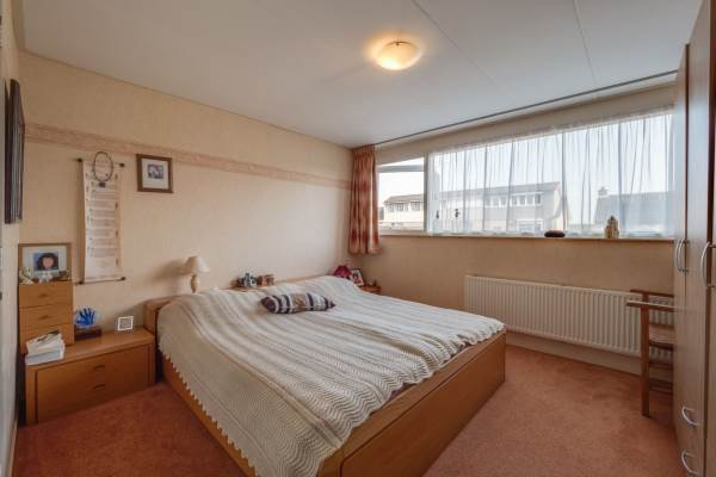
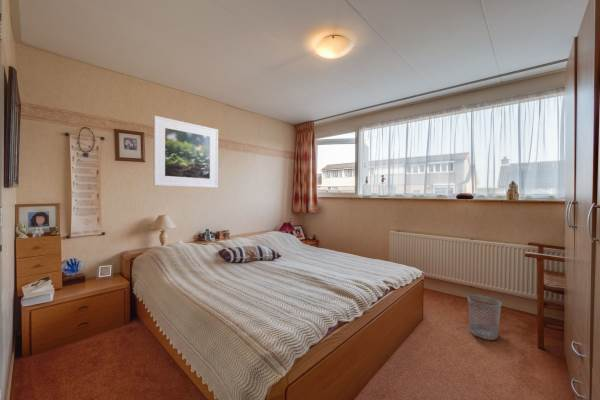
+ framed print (188, 155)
+ wastebasket (483, 316)
